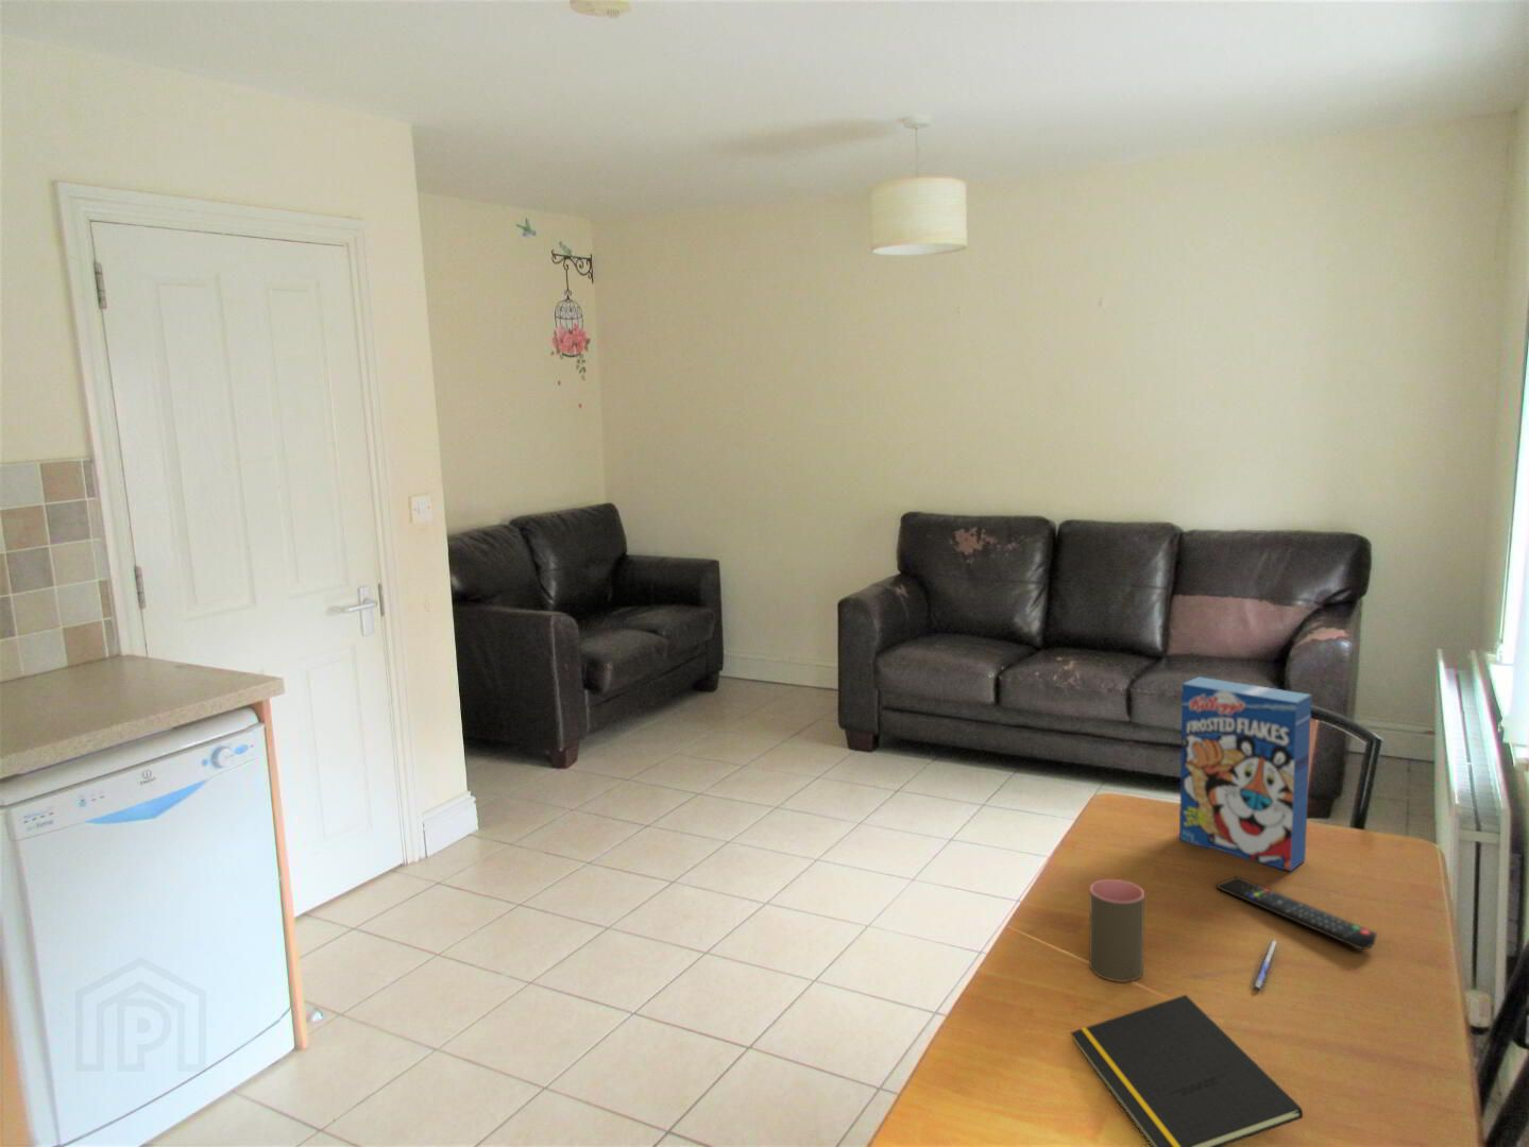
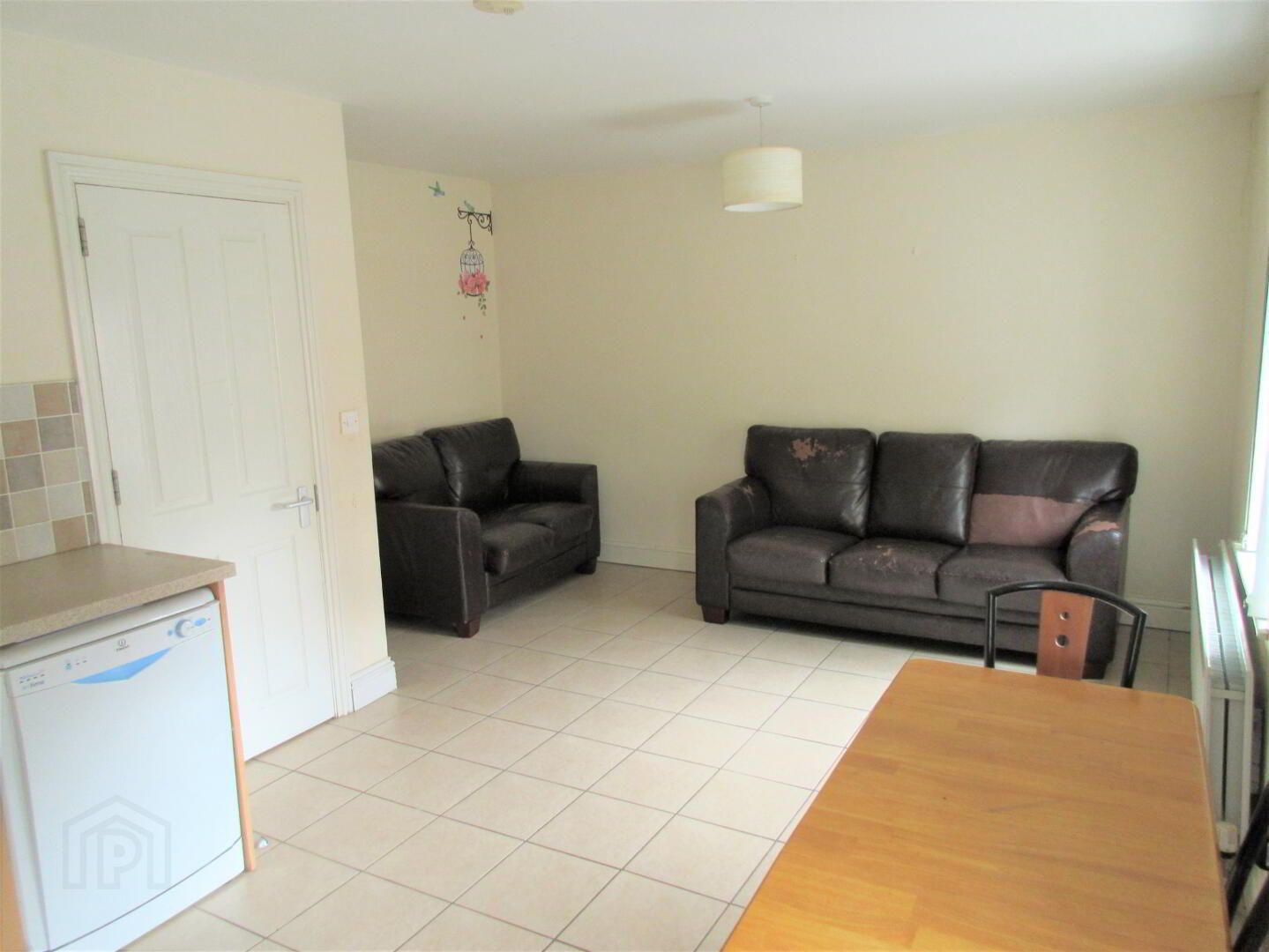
- cereal box (1242, 770)
- notepad (1176, 1071)
- cup (1116, 929)
- pen (1265, 964)
- remote control (1293, 911)
